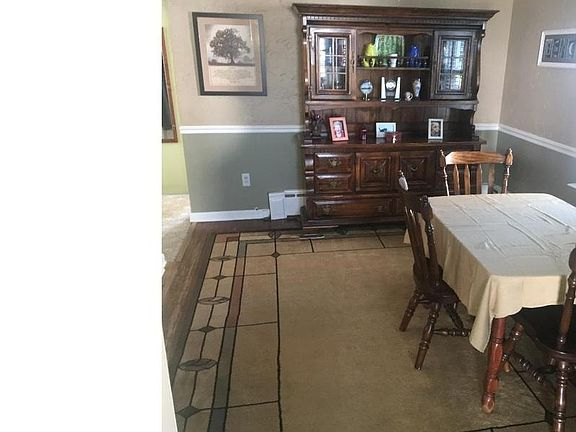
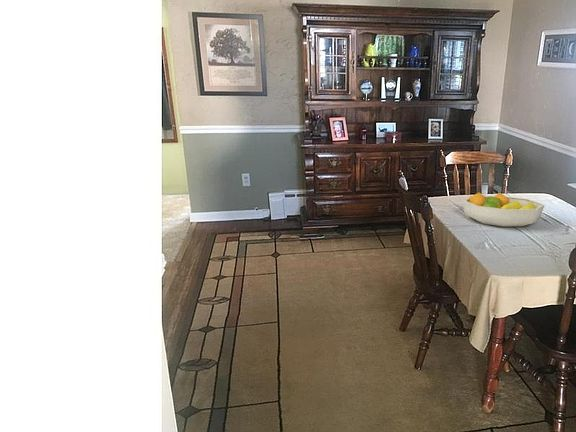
+ fruit bowl (502, 207)
